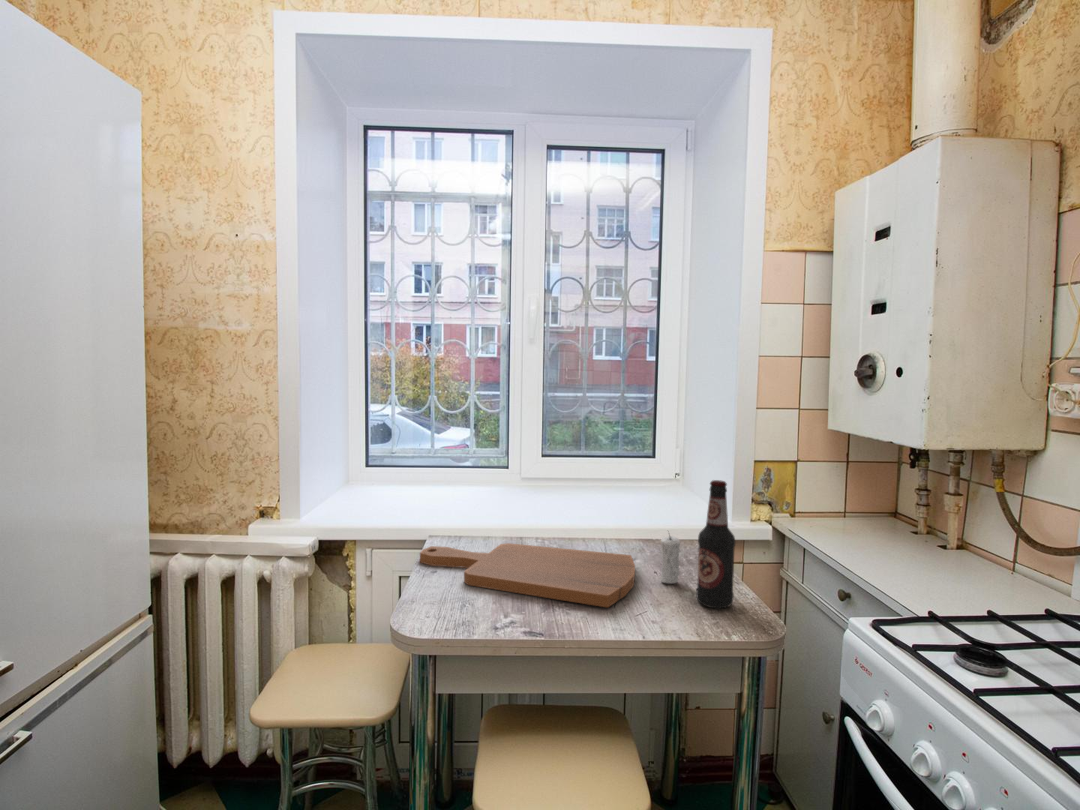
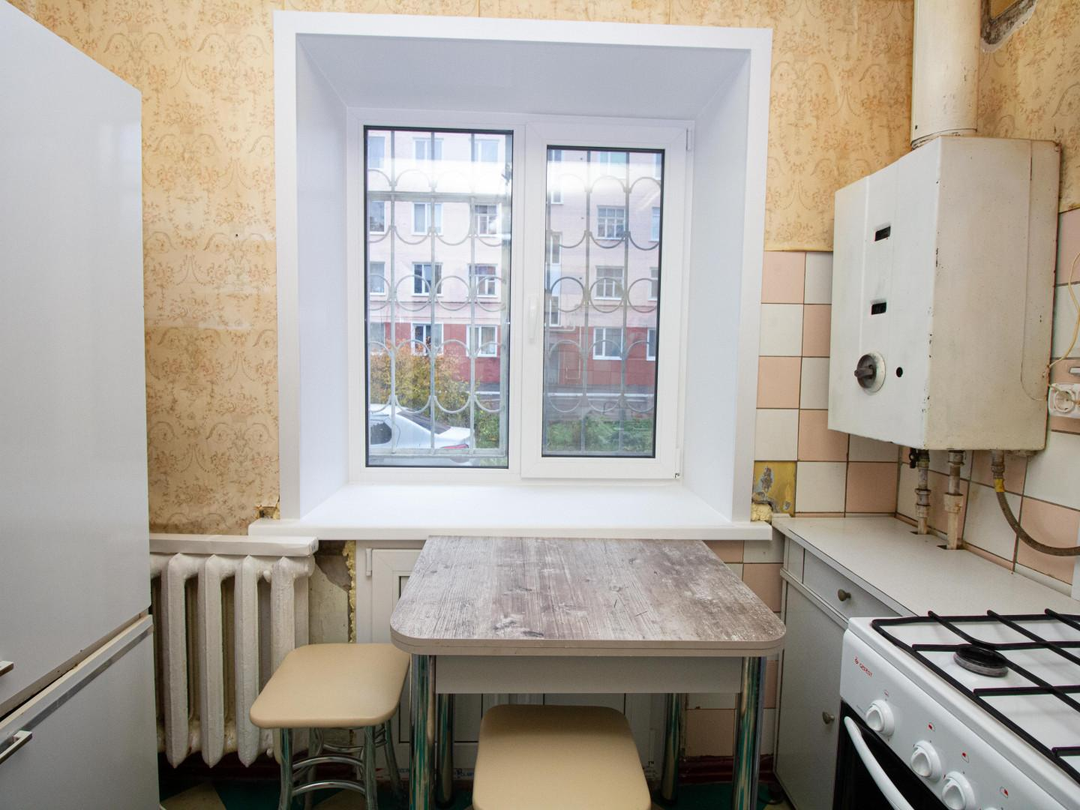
- bottle (716, 542)
- candle (670, 555)
- cutting board (539, 568)
